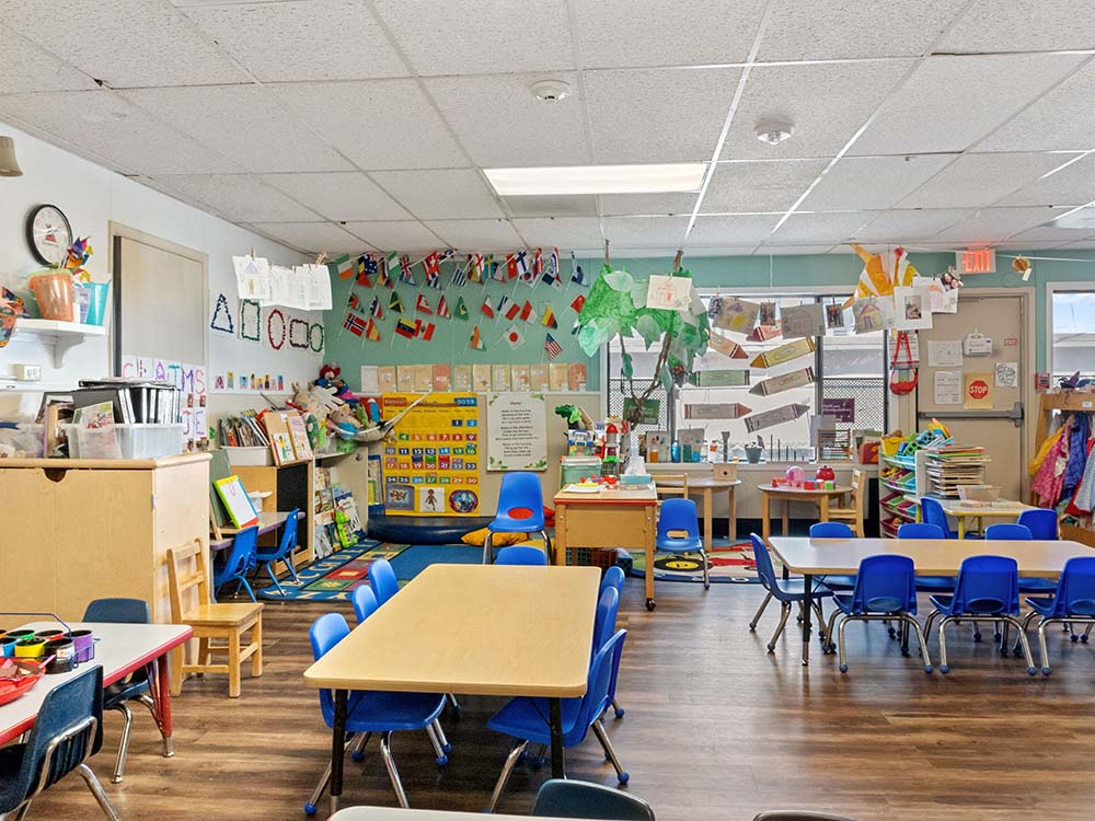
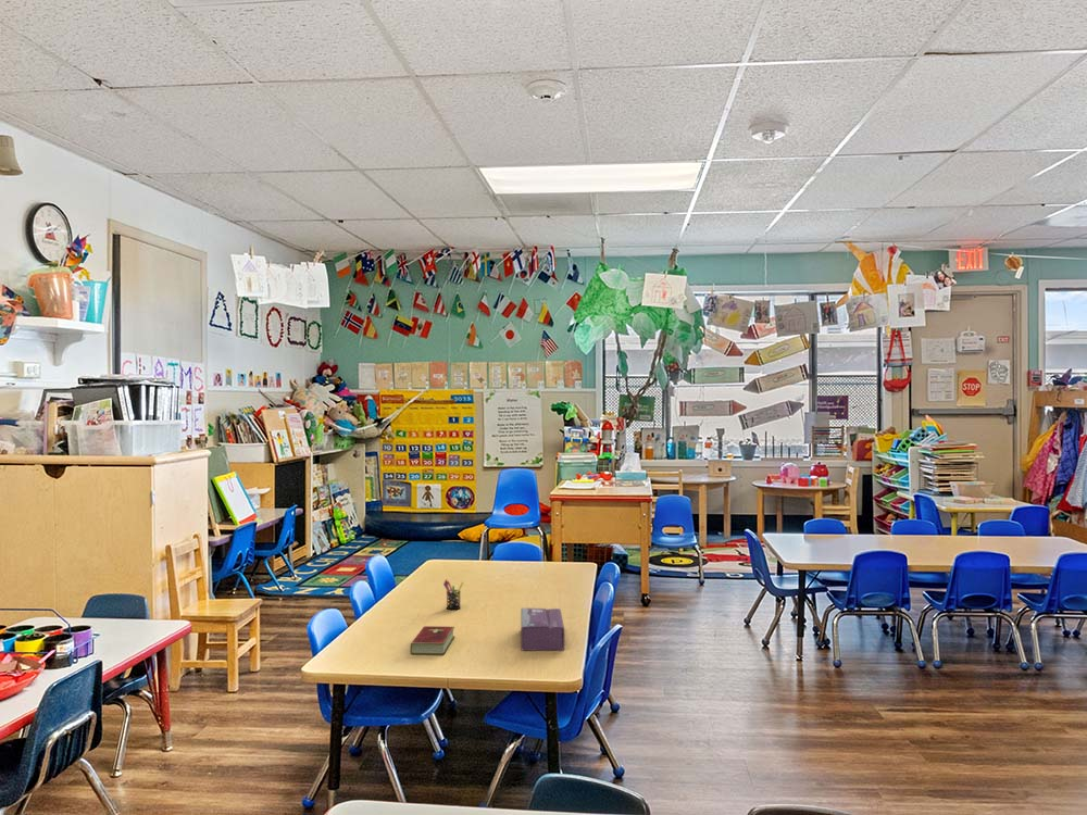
+ hardcover book (433, 639)
+ tissue box (541, 627)
+ pen holder (452, 593)
